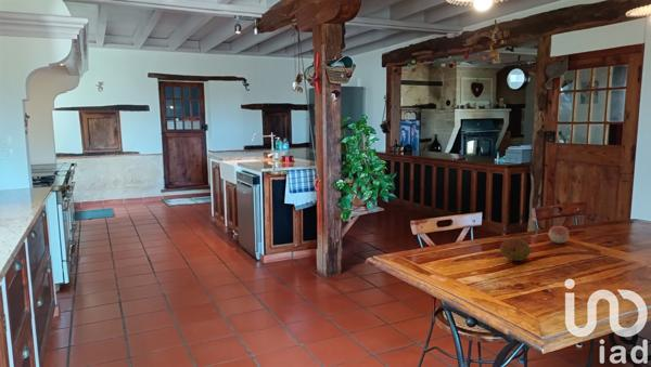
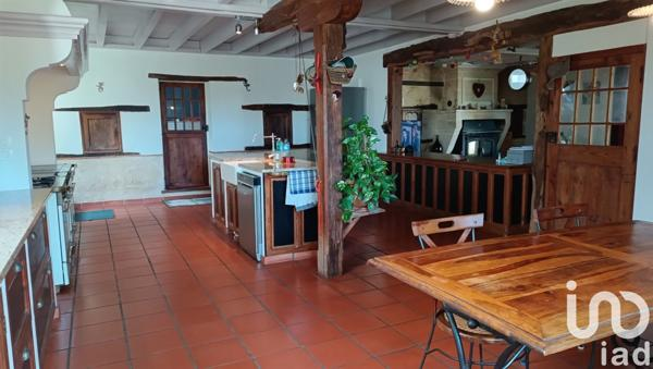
- fruit (558, 234)
- fruit (514, 248)
